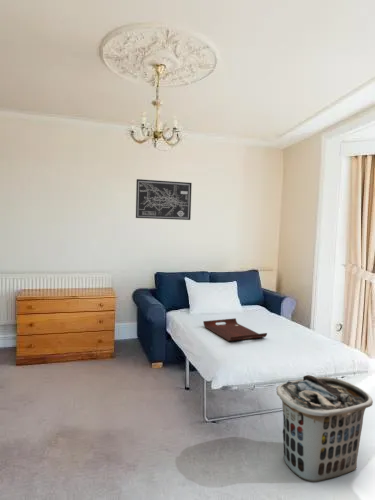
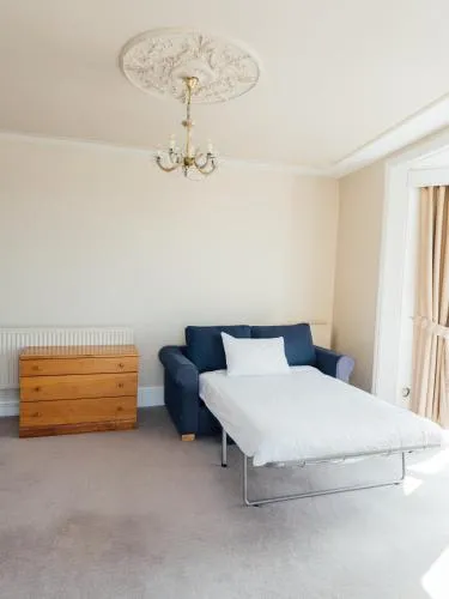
- serving tray (233, 329)
- clothes hamper (321, 420)
- wall art (164, 200)
